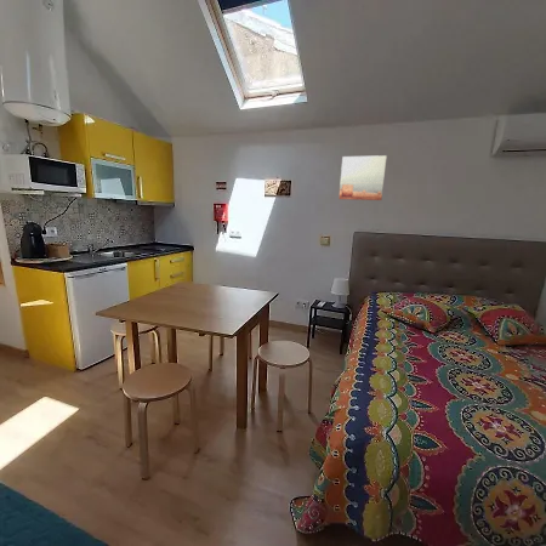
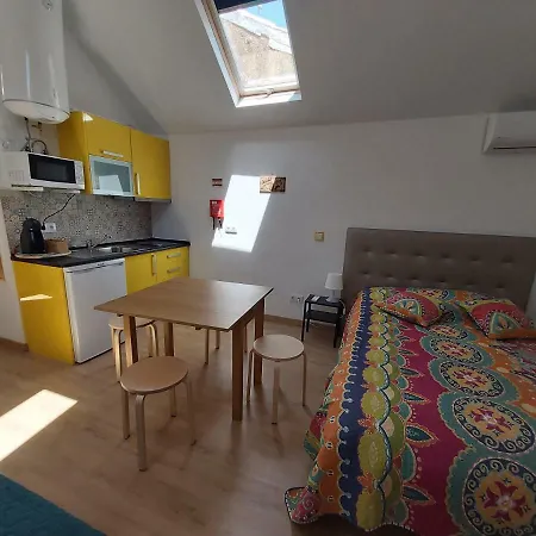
- wall art (362, 178)
